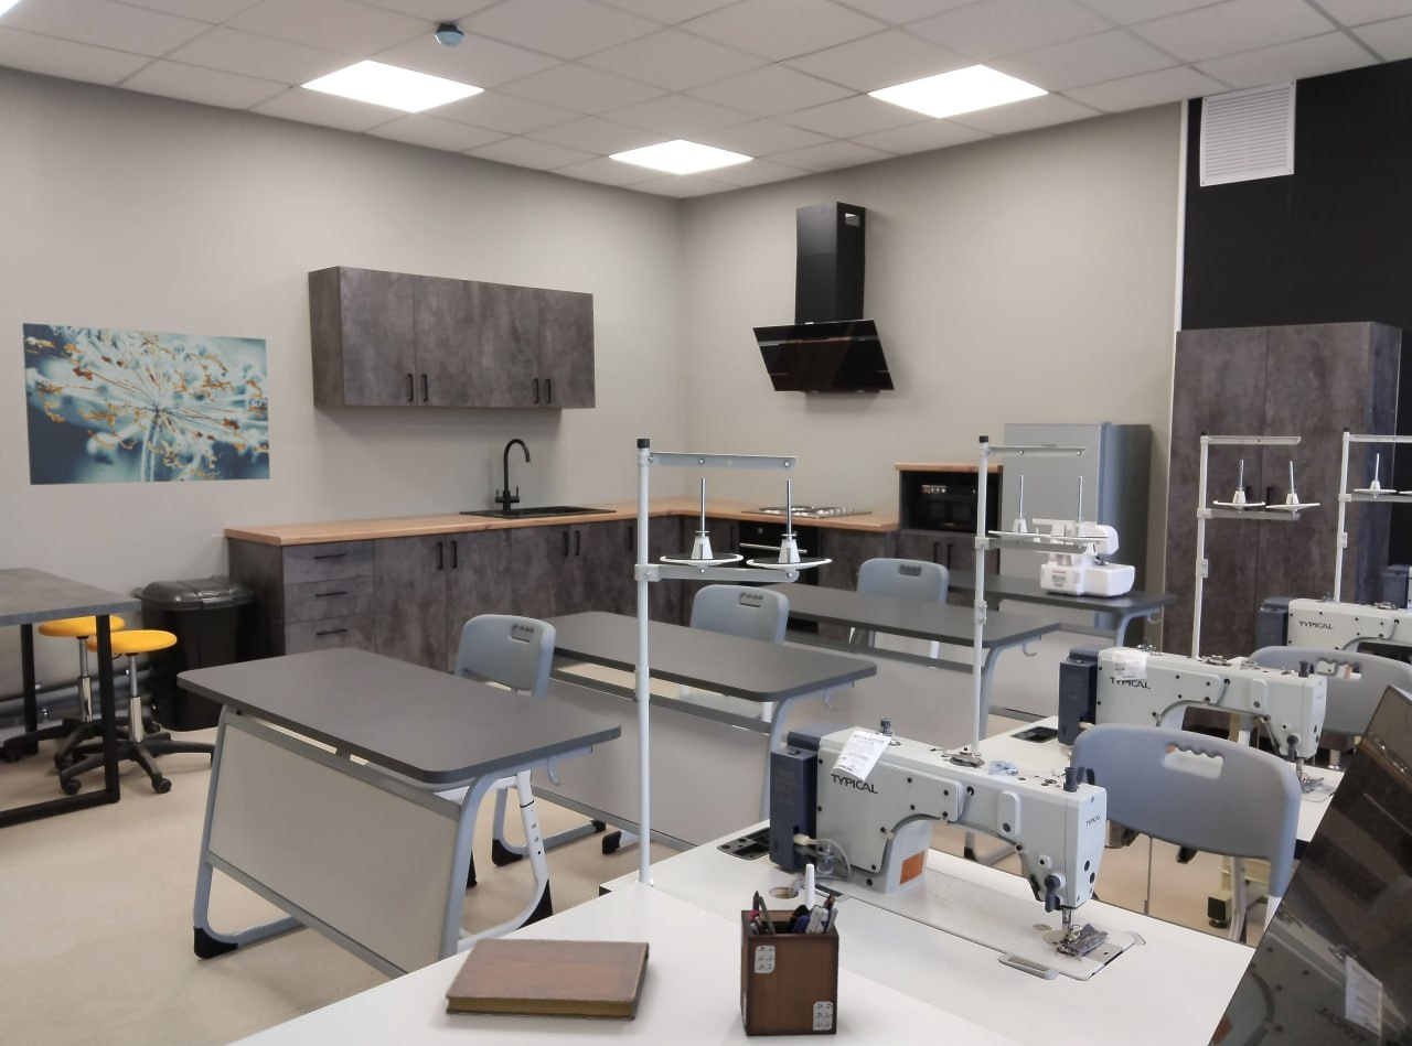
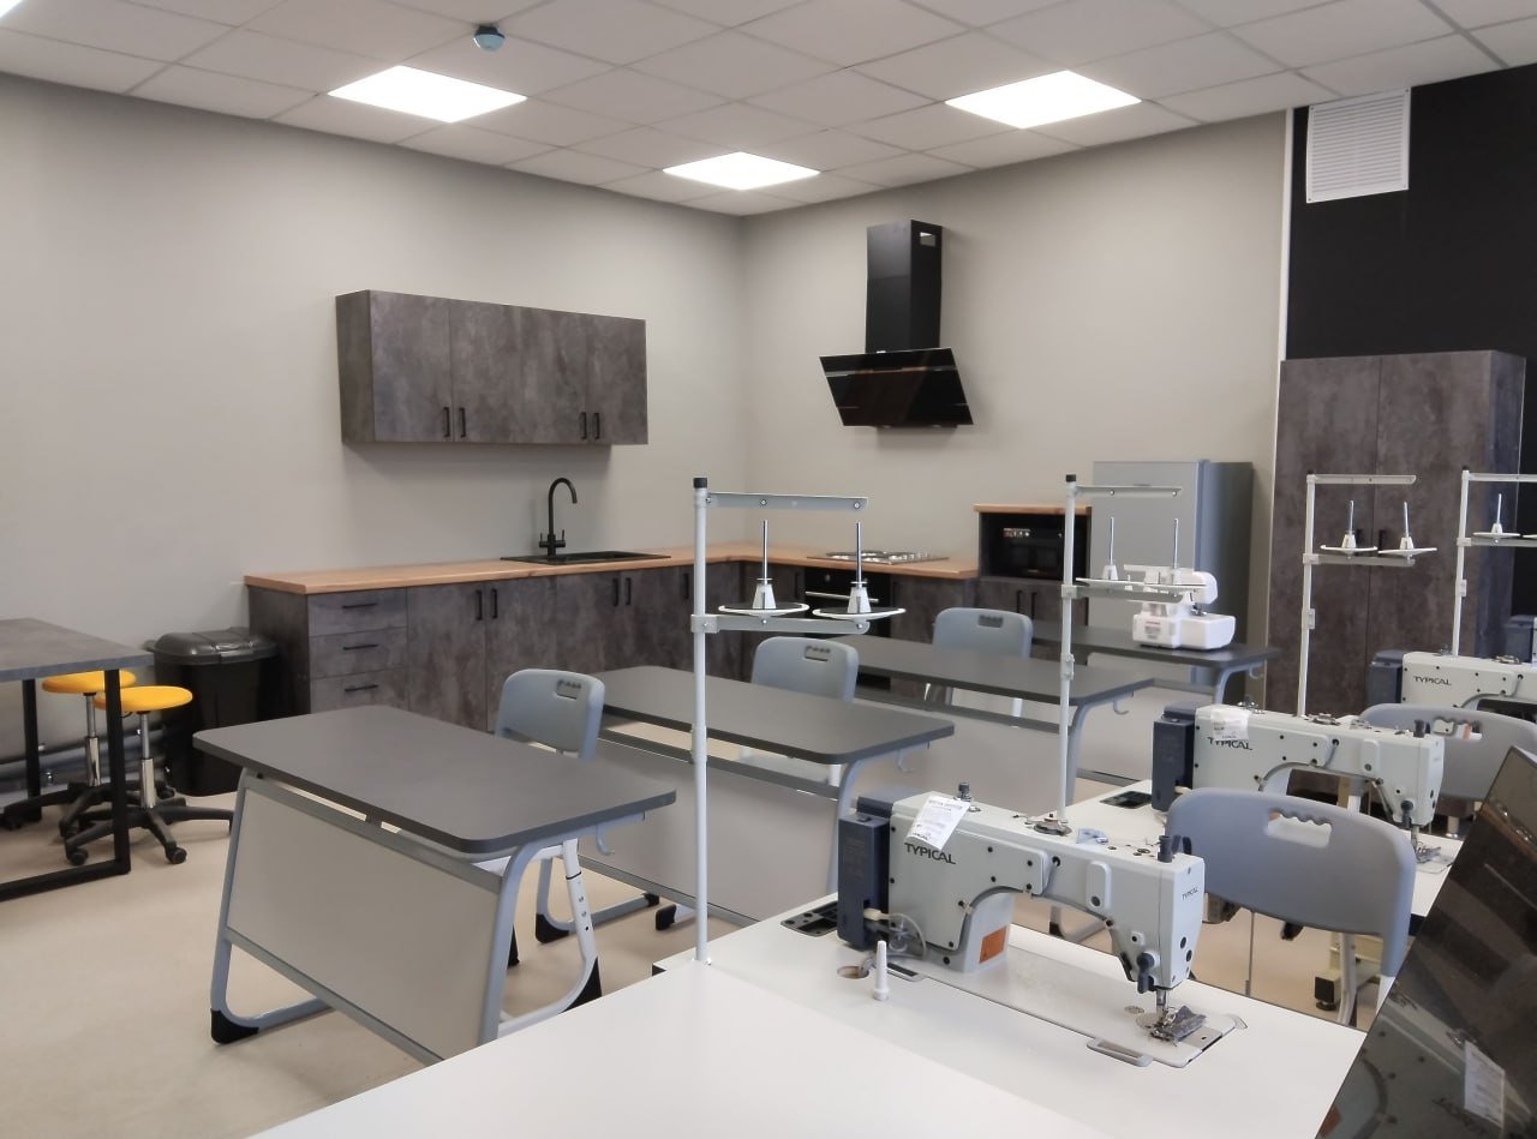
- wall art (156, 407)
- notebook (552, 975)
- desk organizer (788, 952)
